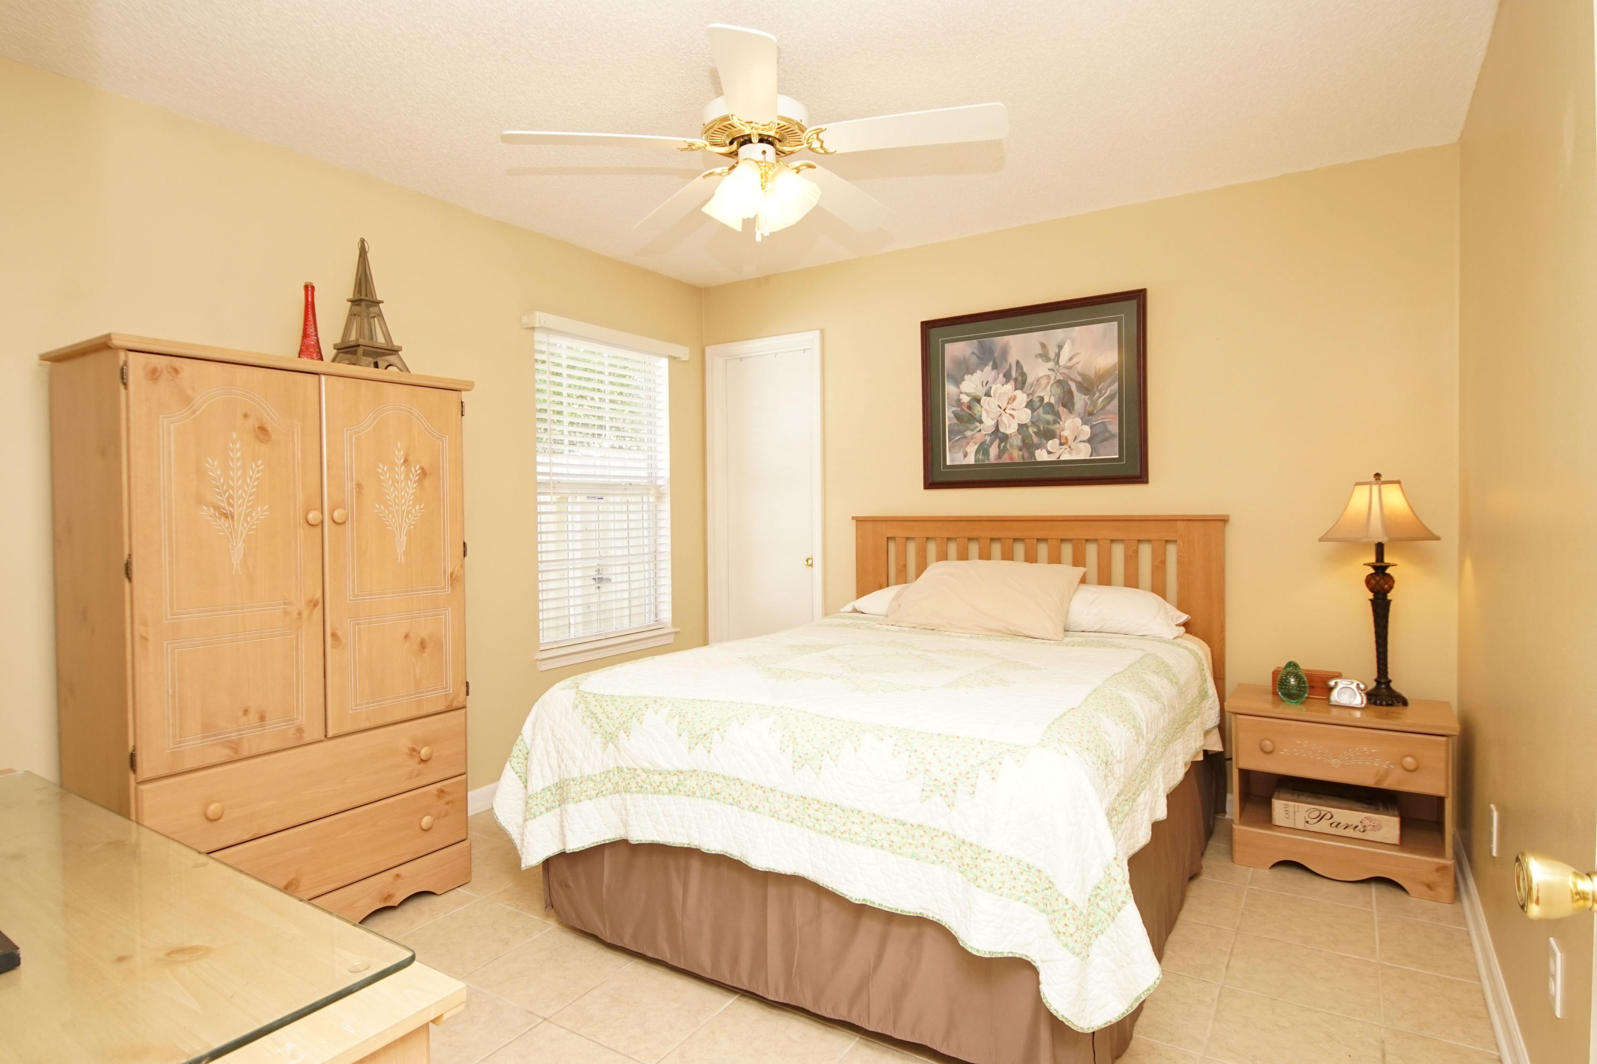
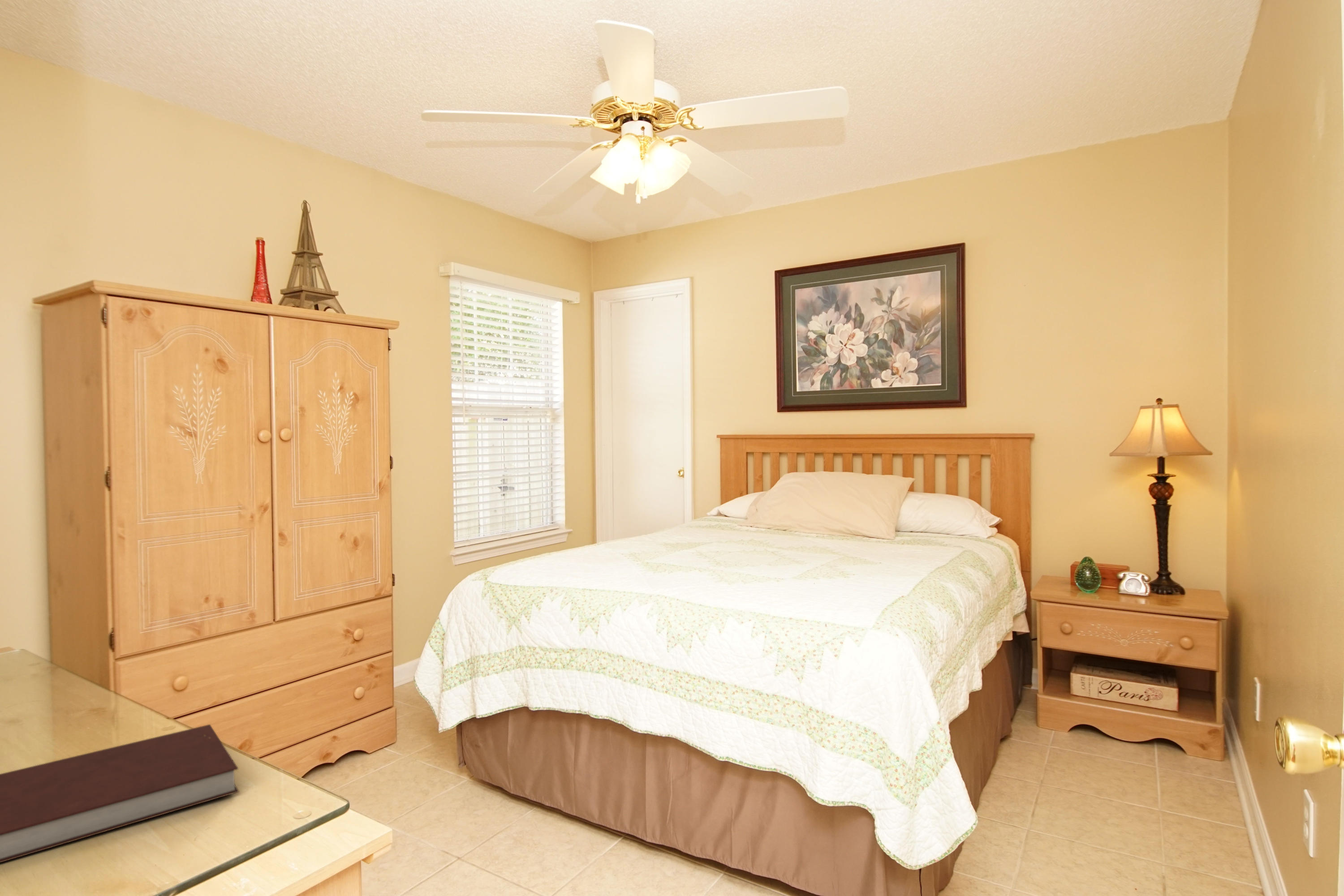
+ notebook (106, 786)
